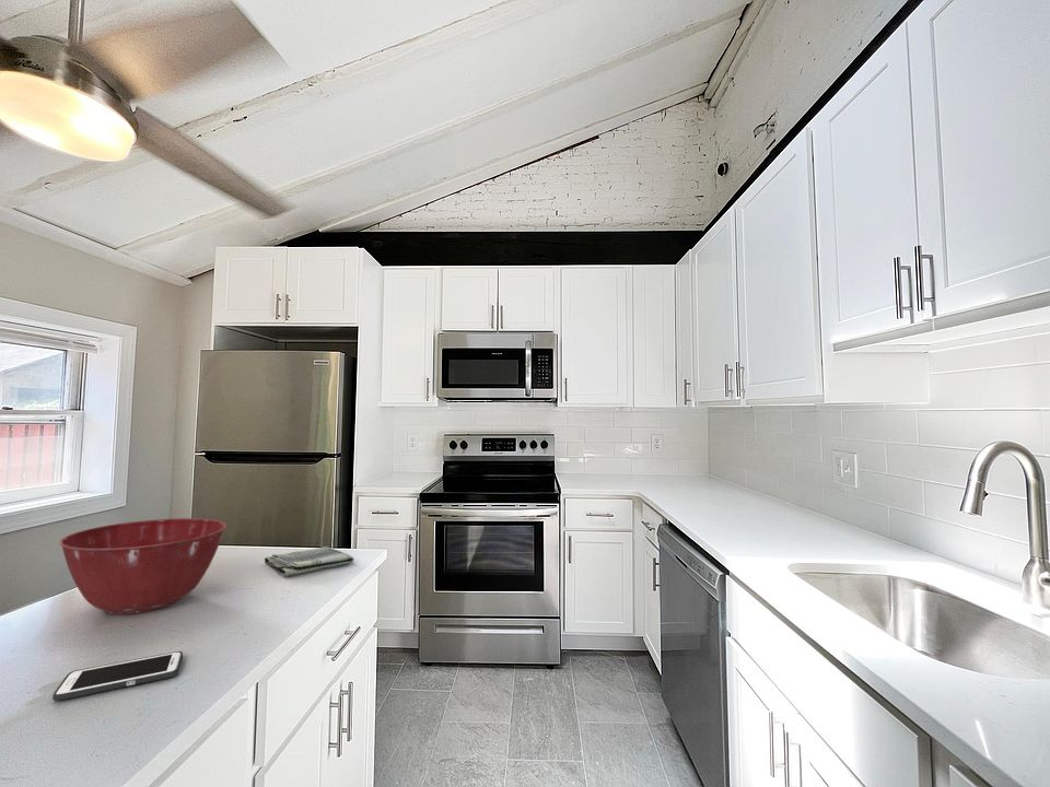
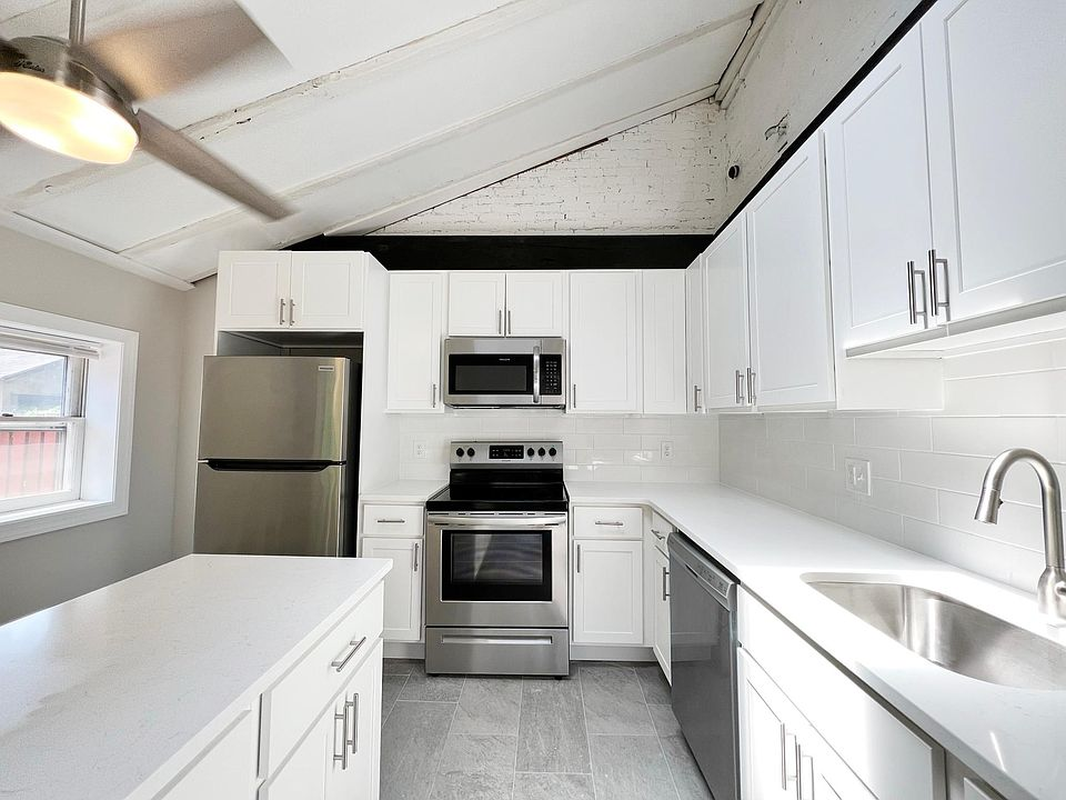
- mixing bowl (148, 565)
- cell phone (122, 673)
- dish towel (307, 557)
